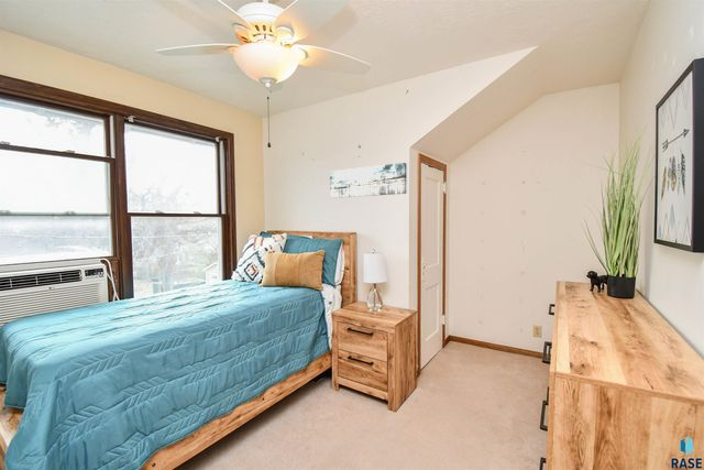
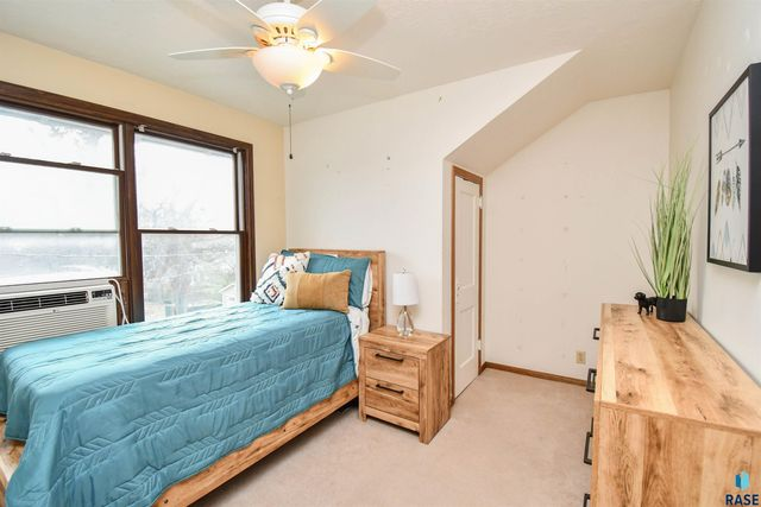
- wall art (365, 182)
